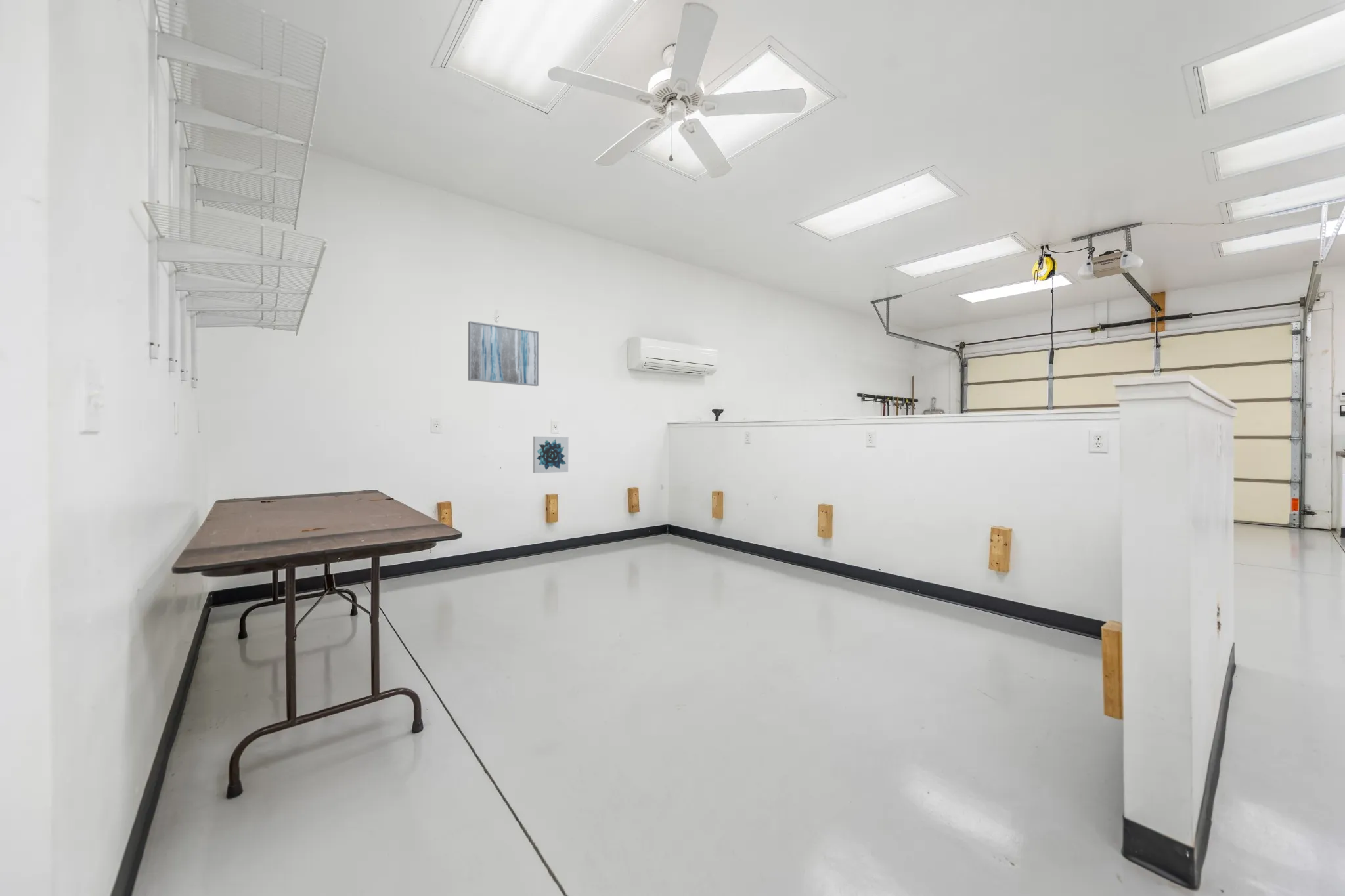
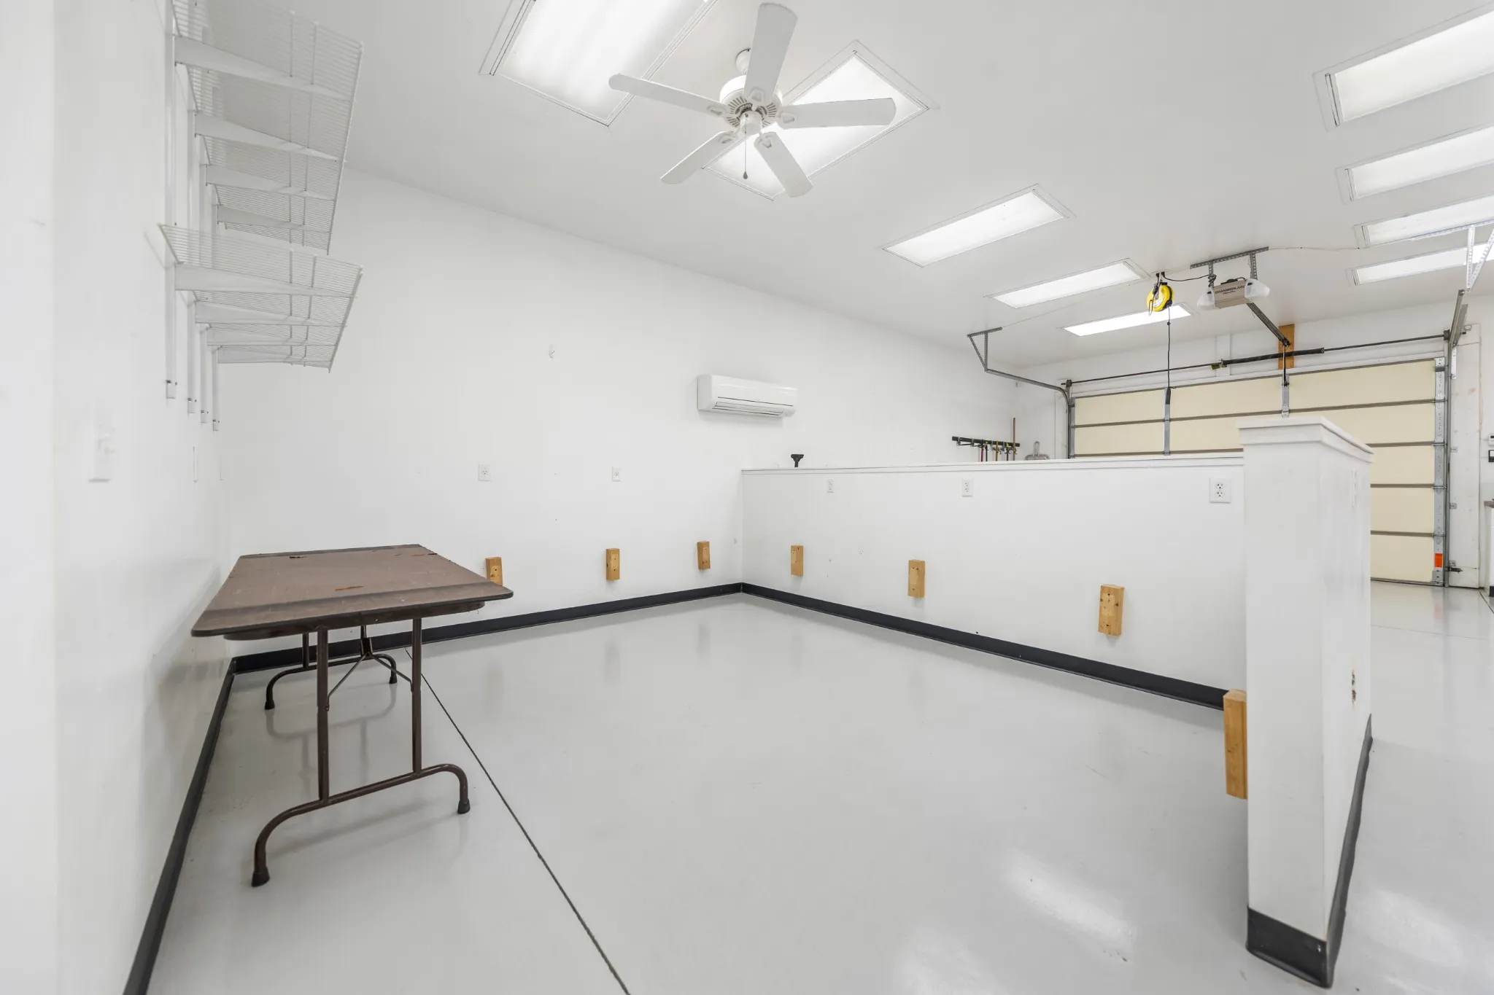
- wall art (551, 454)
- wall art (504, 354)
